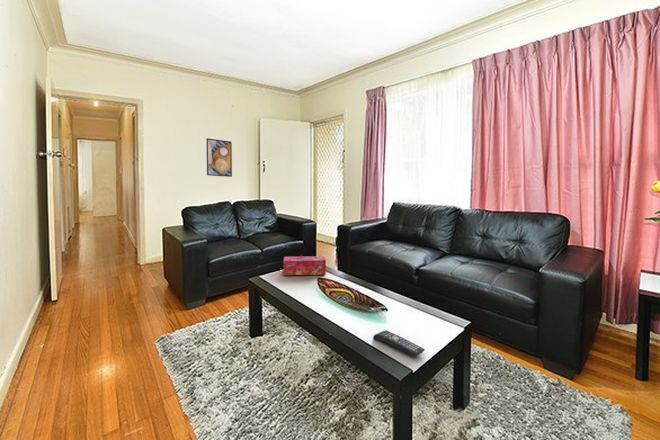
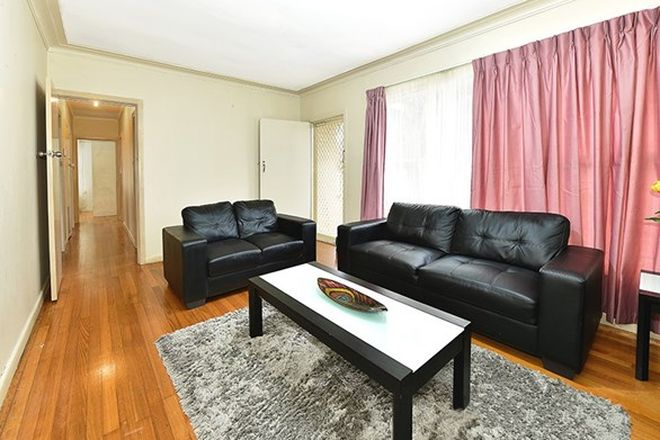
- remote control (397, 342)
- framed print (219, 158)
- tissue box (304, 265)
